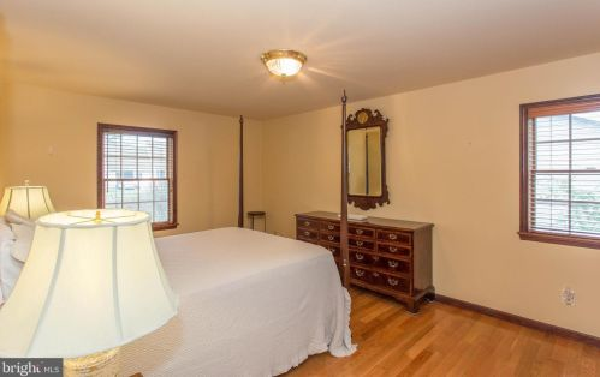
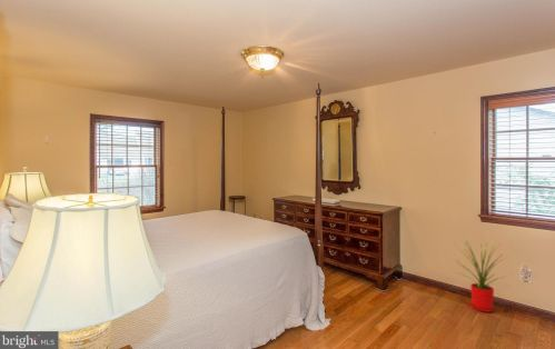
+ house plant (482, 272)
